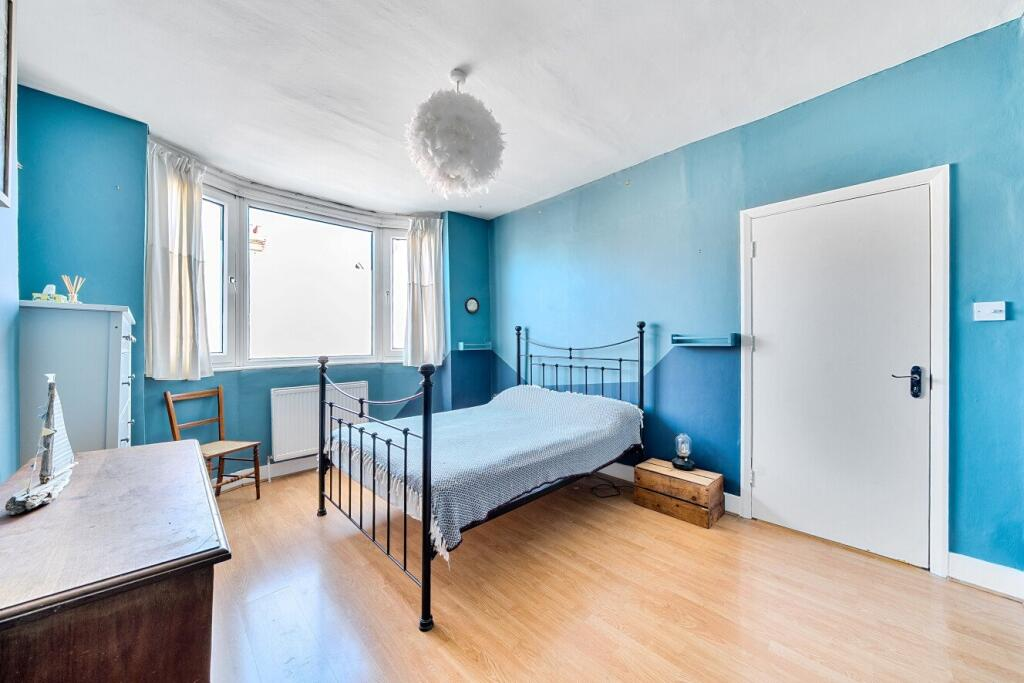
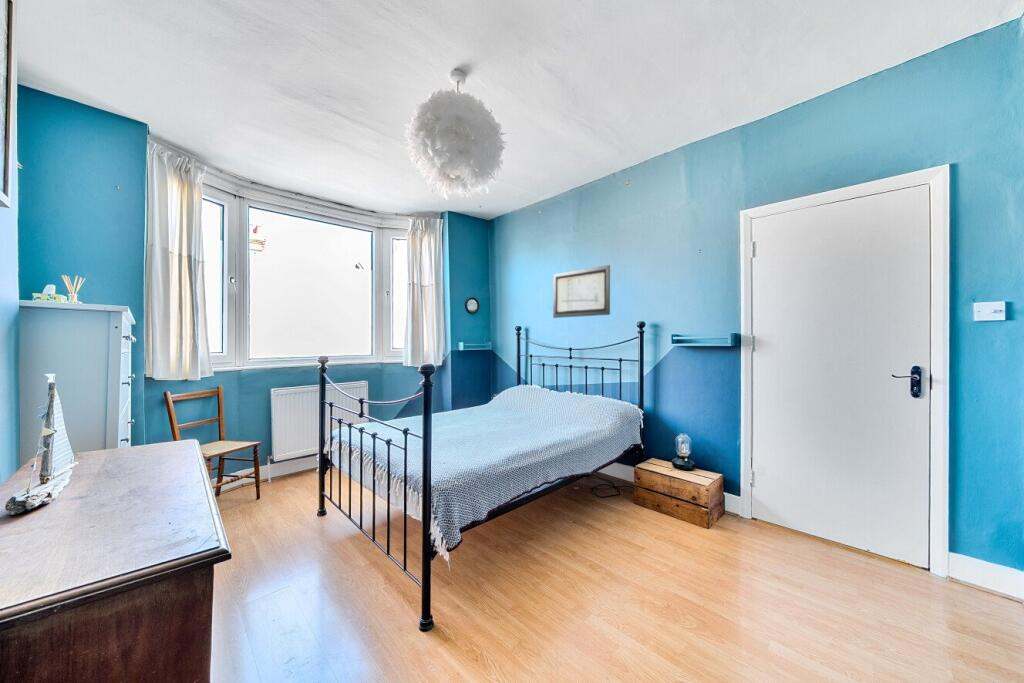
+ wall art (579, 293)
